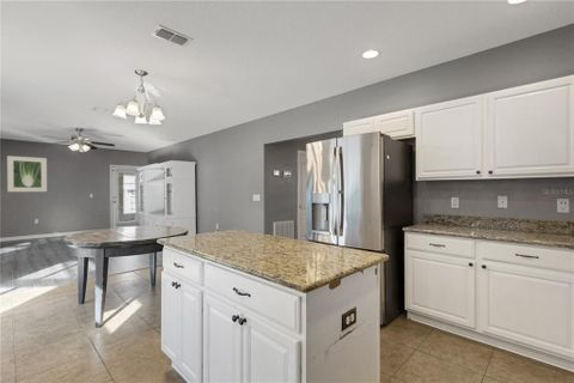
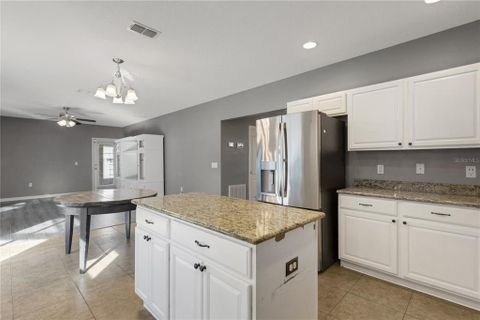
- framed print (28, 174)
